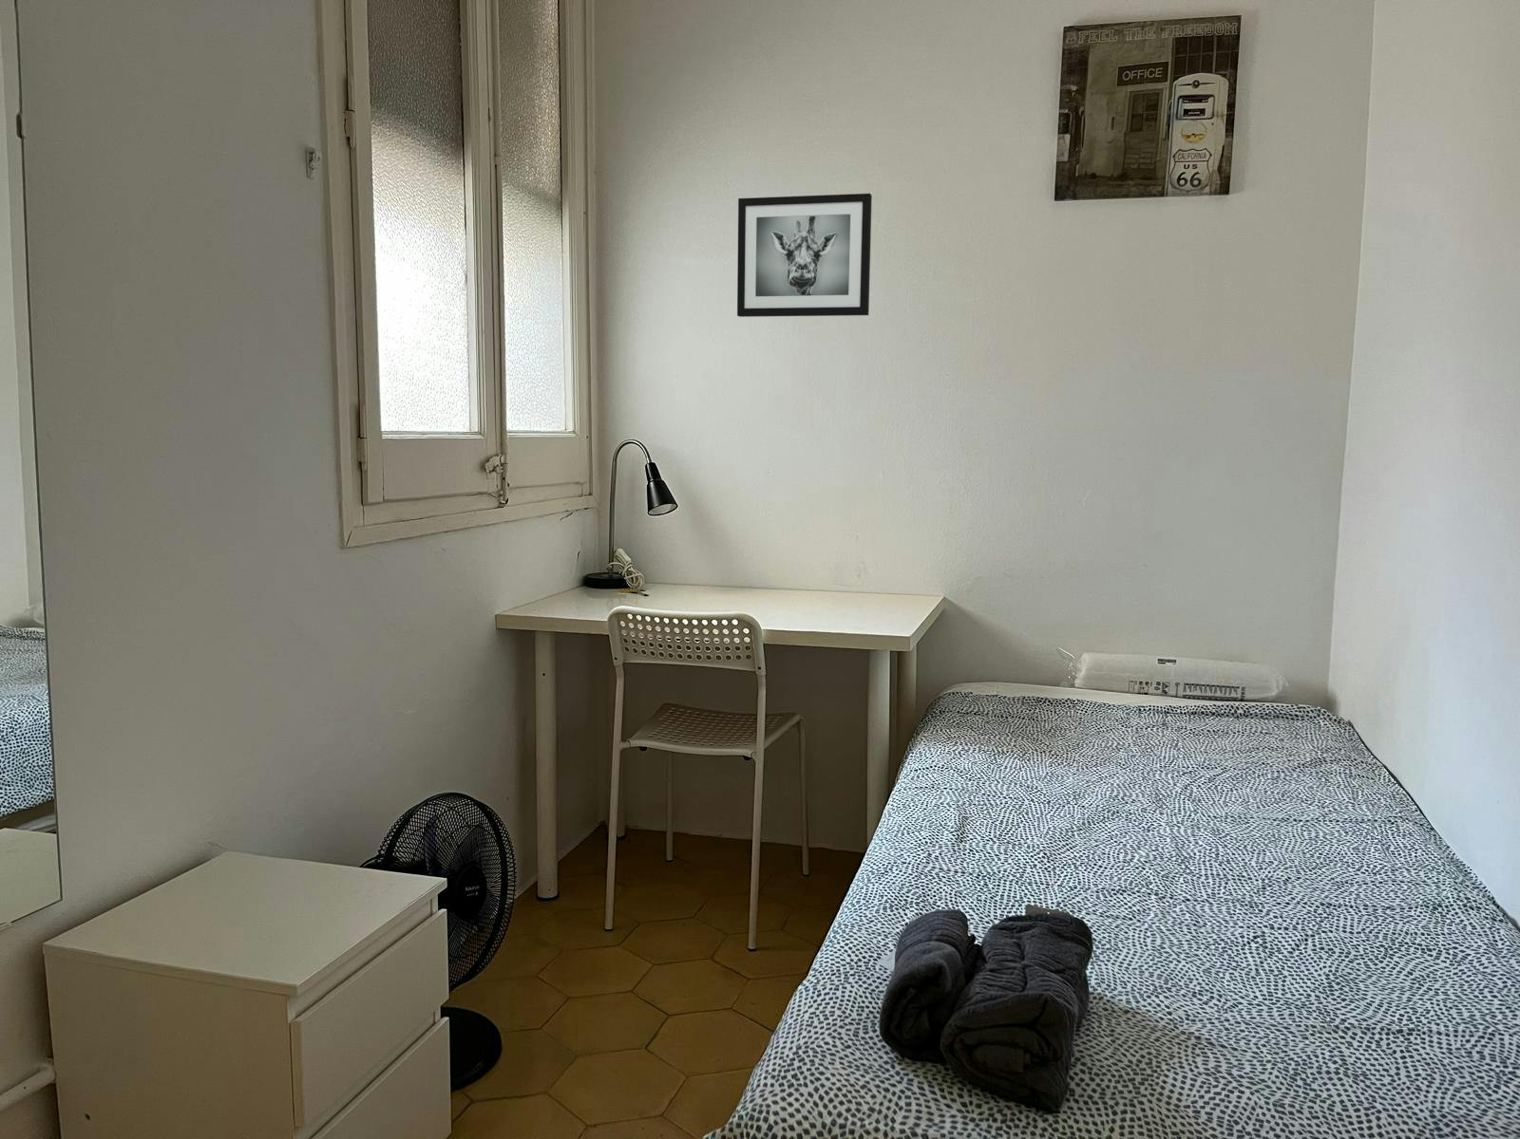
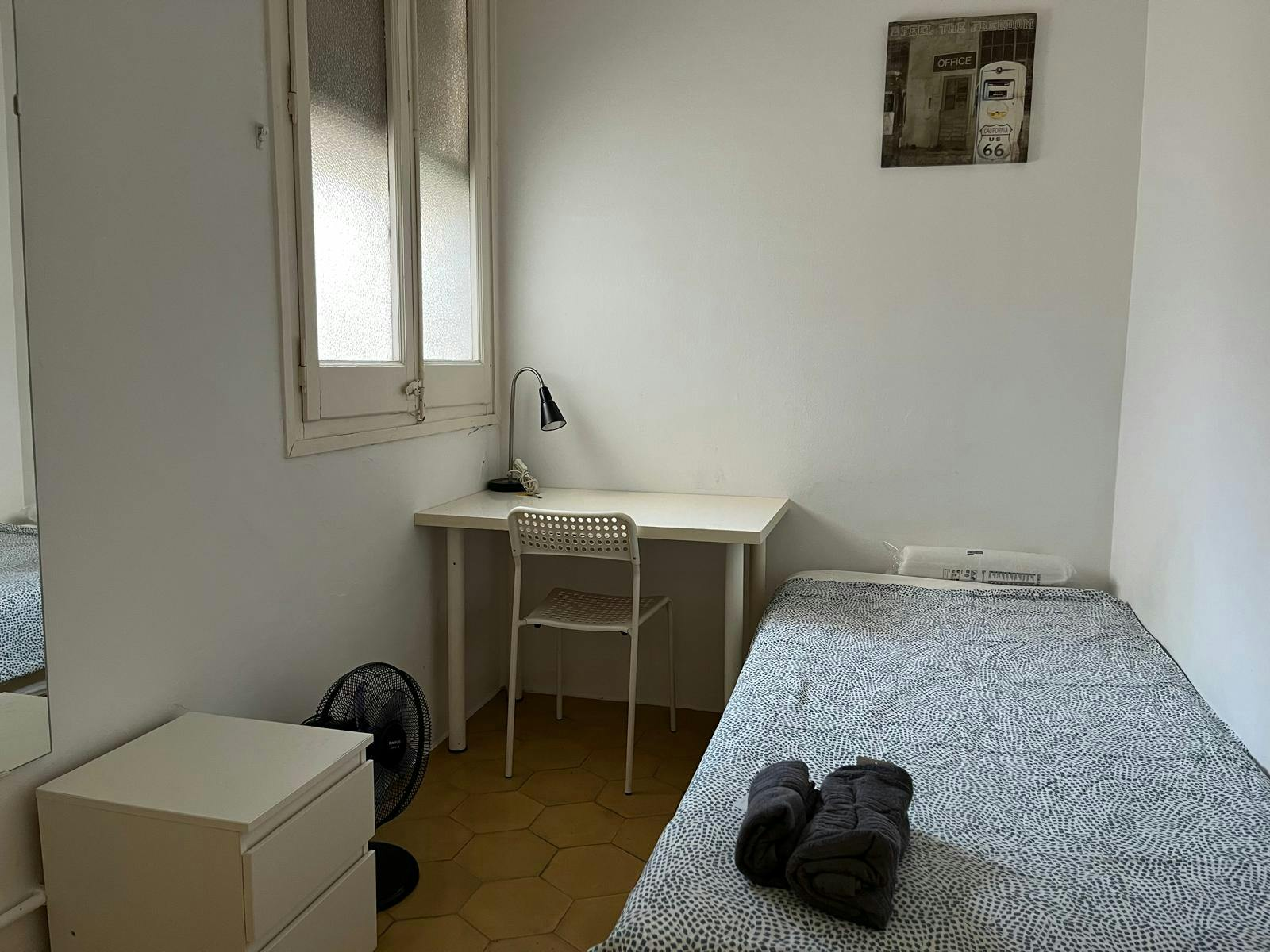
- wall art (803, 256)
